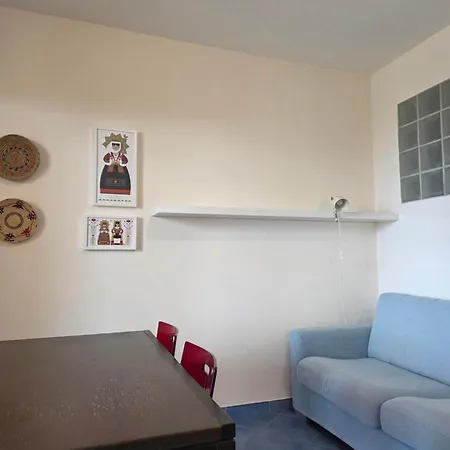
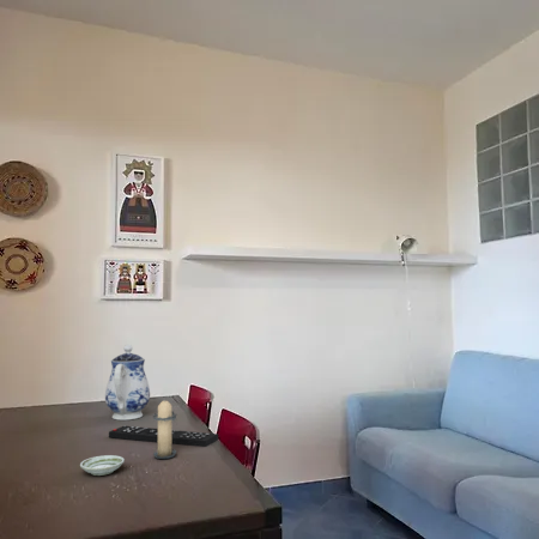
+ teapot (127, 380)
+ candle (164, 426)
+ saucer (102, 466)
+ remote control (157, 435)
